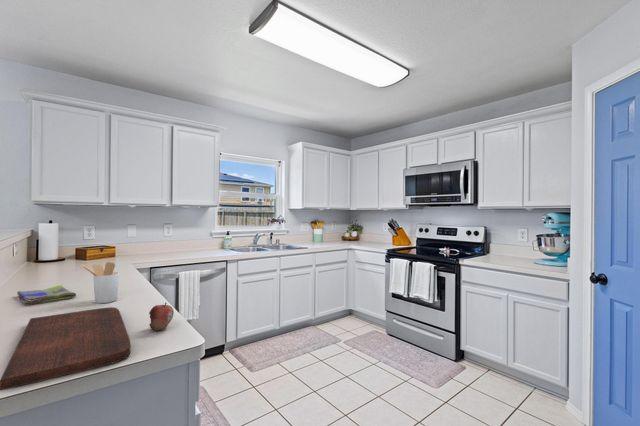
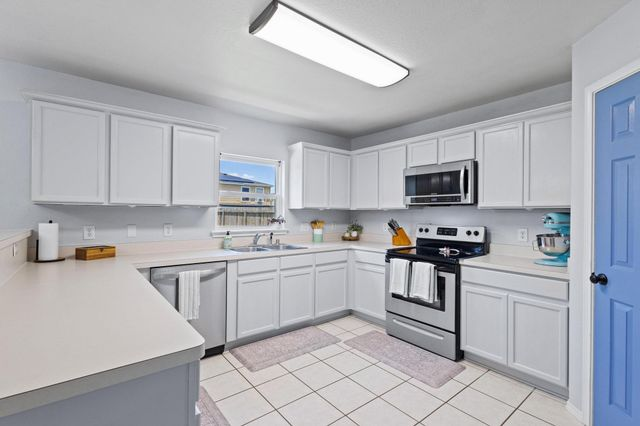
- dish towel (46, 293)
- cutting board (75, 336)
- utensil holder (99, 281)
- fruit (161, 315)
